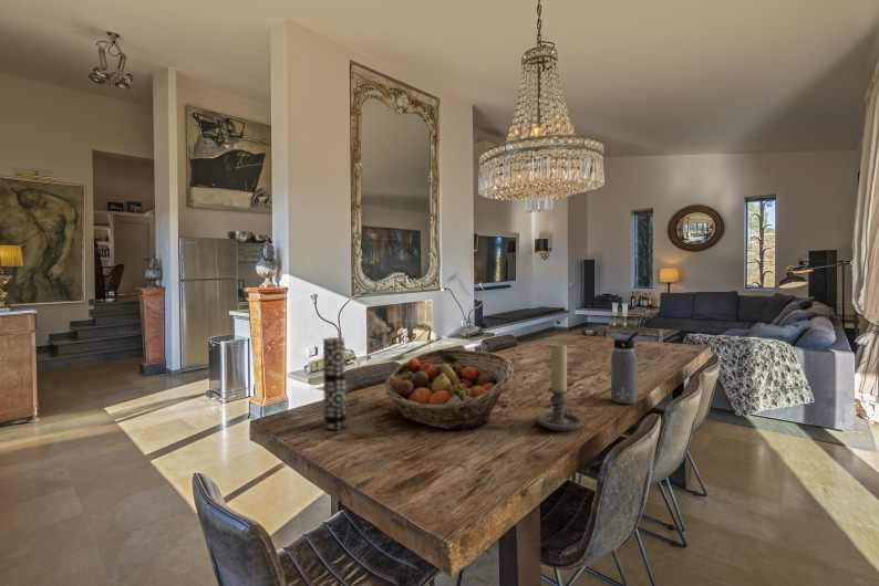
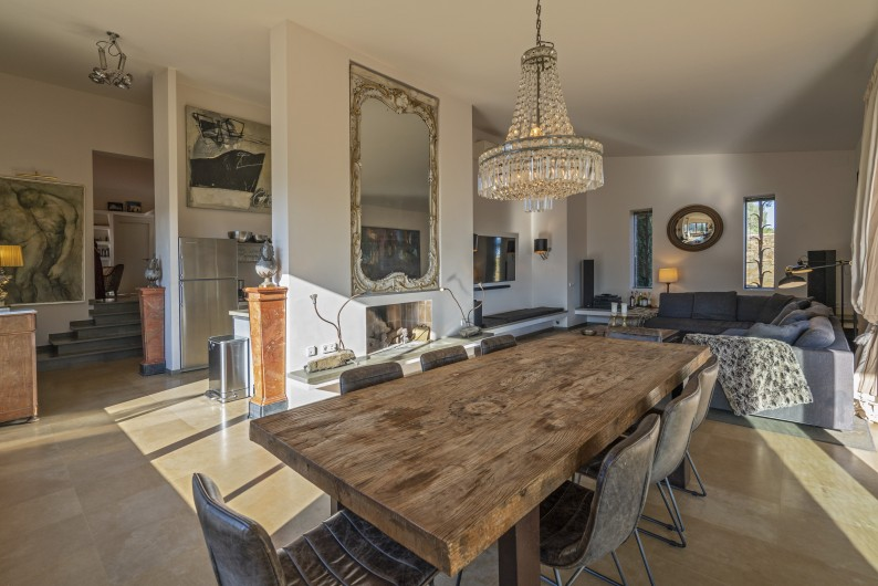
- water bottle (624, 365)
- fruit basket (447, 385)
- candle holder (560, 384)
- vase (334, 383)
